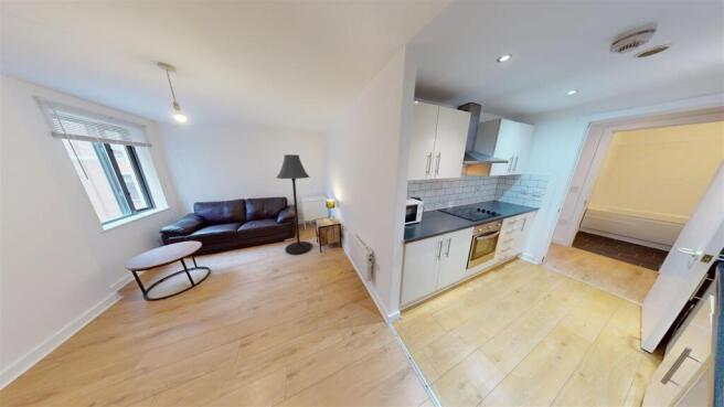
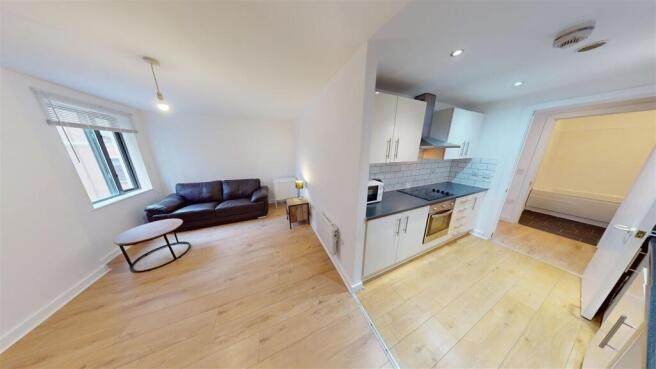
- floor lamp (295, 204)
